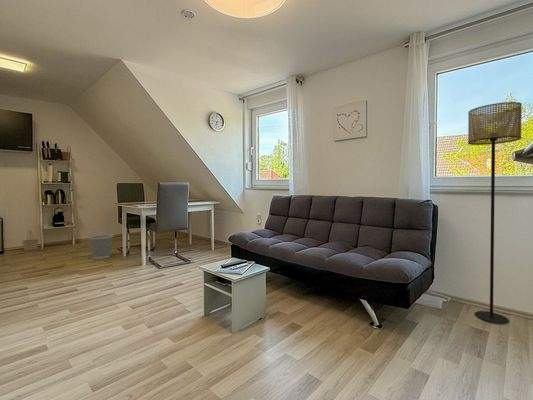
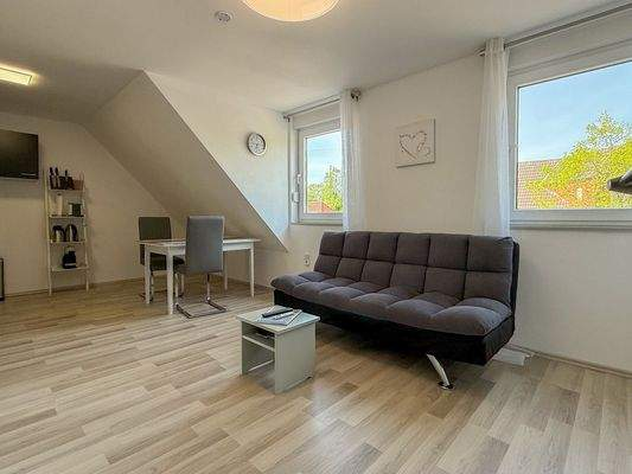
- basket (30, 240)
- wastebasket (101, 246)
- floor lamp (492, 214)
